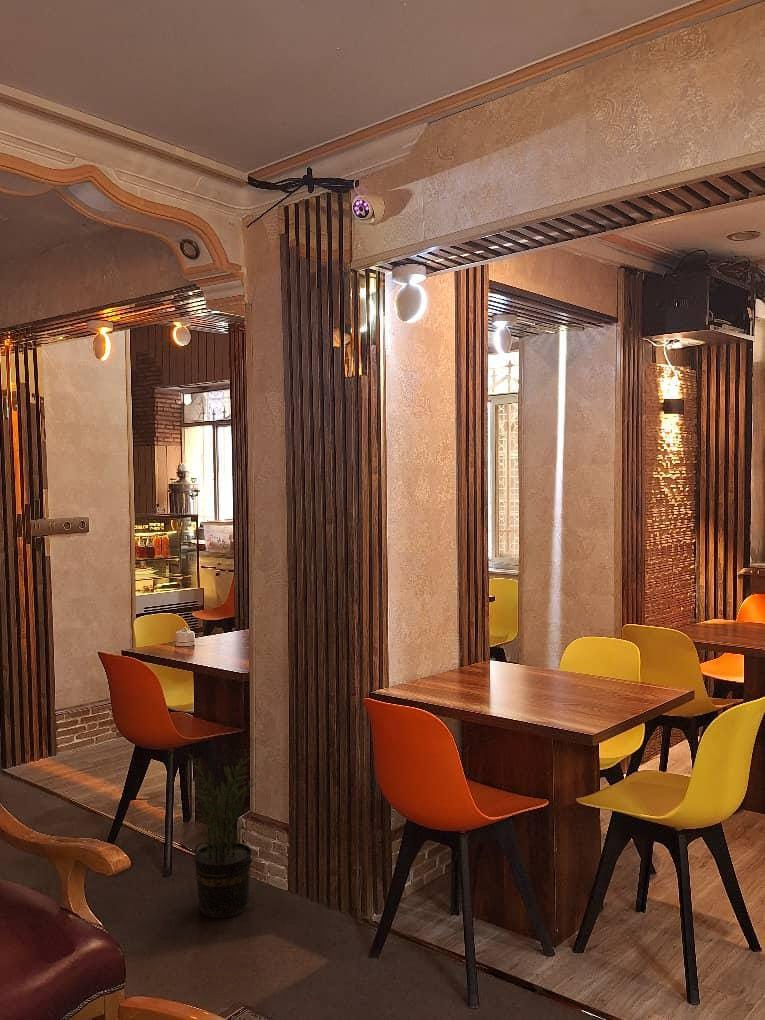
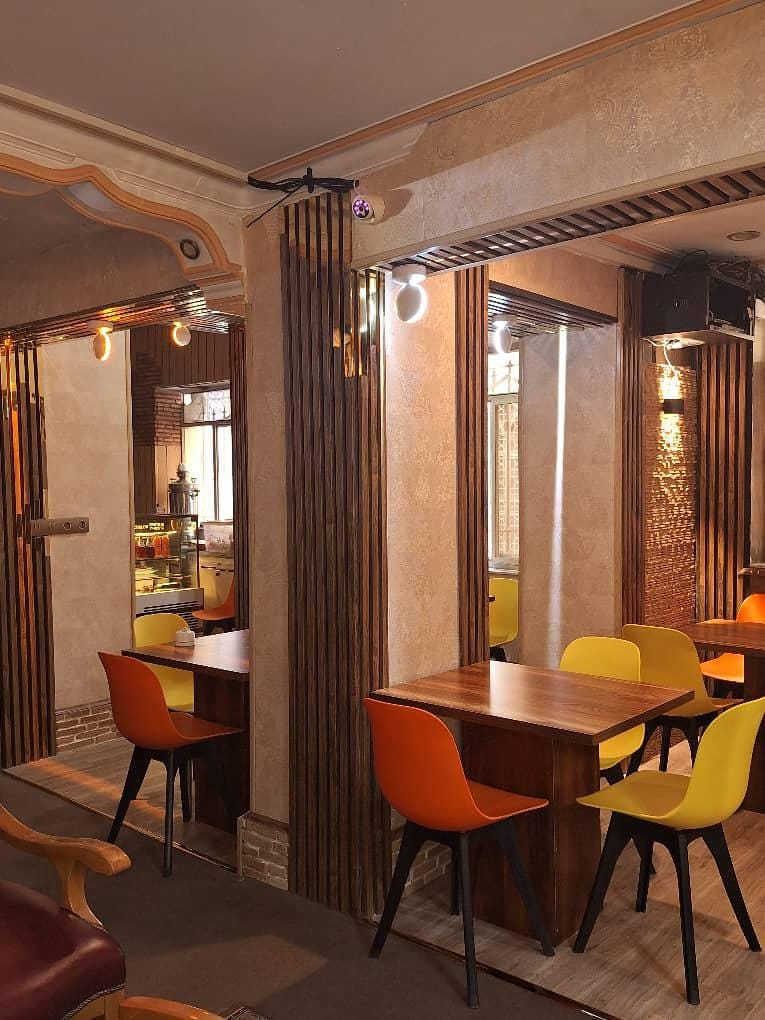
- potted plant (224, 825)
